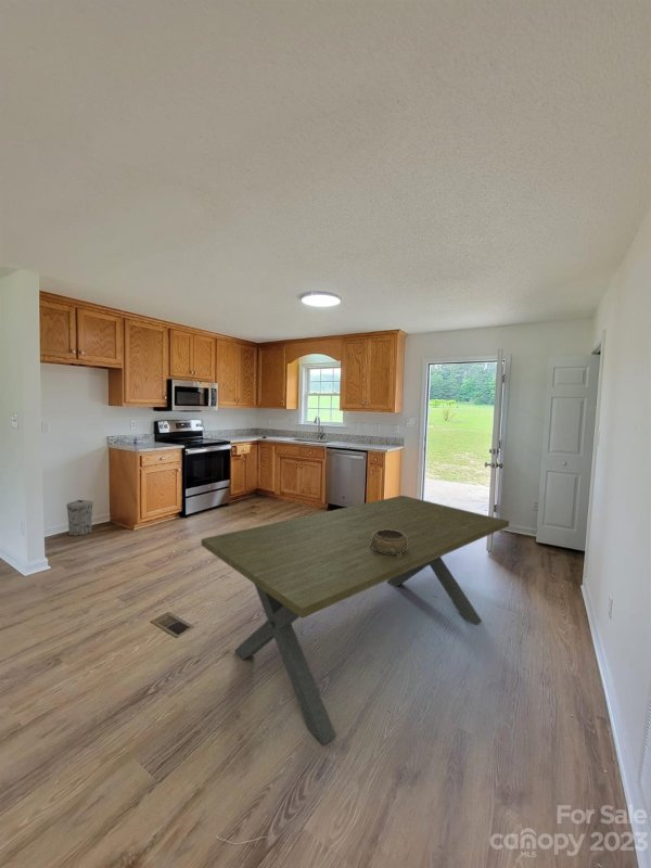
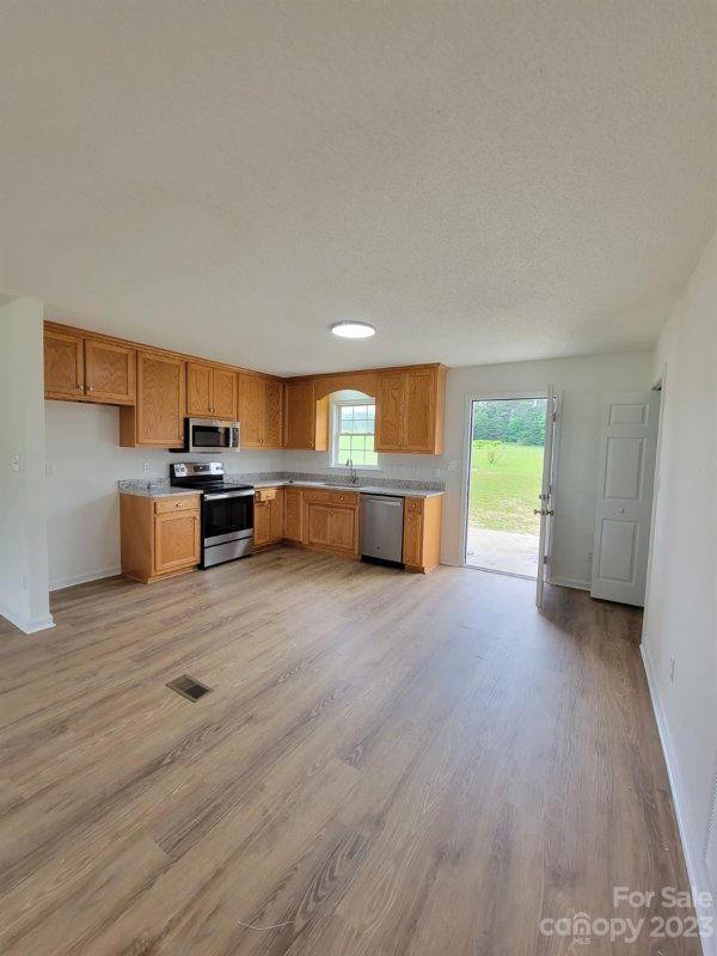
- decorative bowl (390, 540)
- dining table (370, 583)
- trash can (79, 516)
